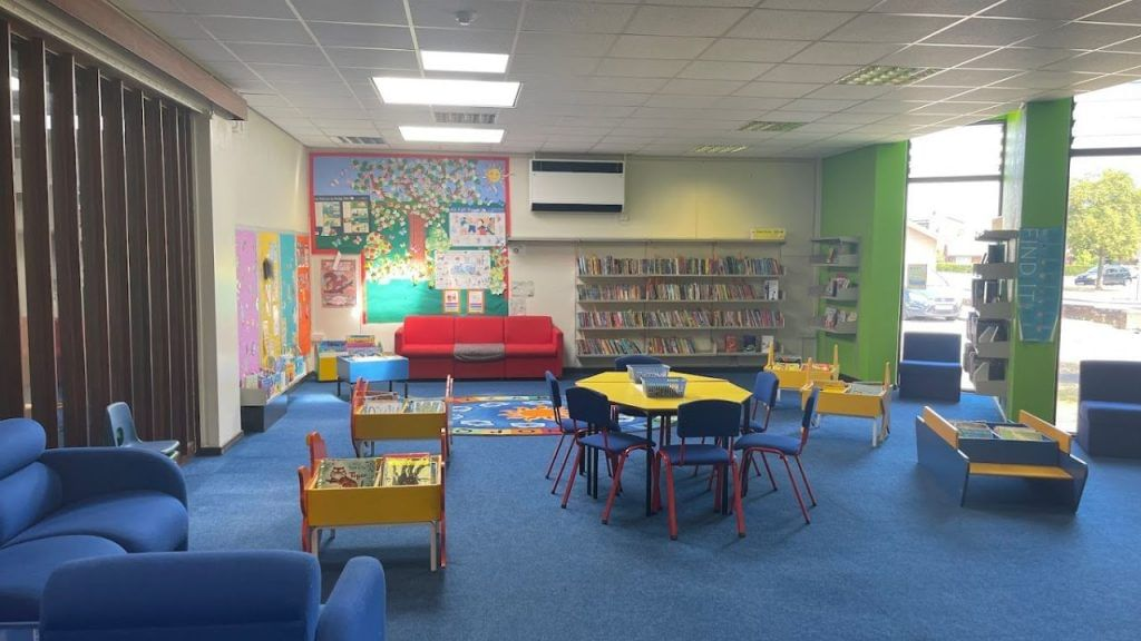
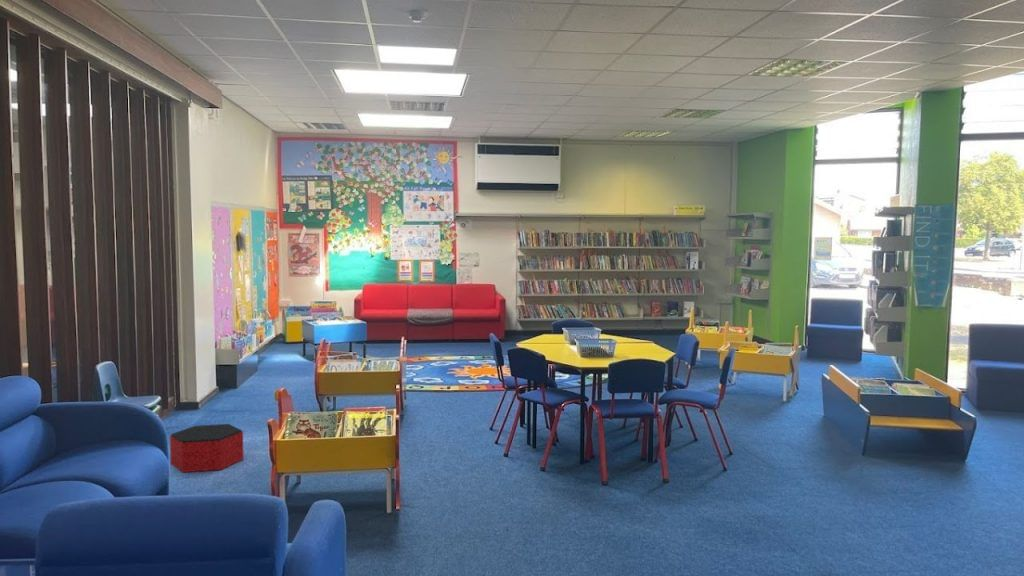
+ ottoman (207, 446)
